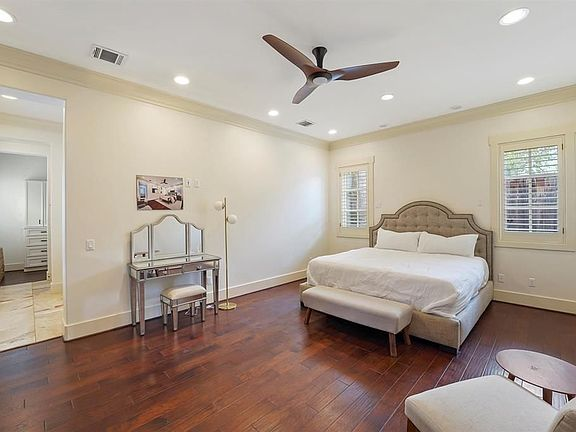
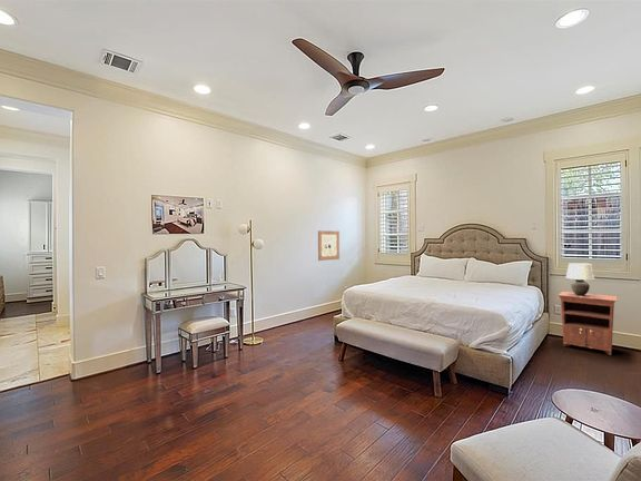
+ wall art (328, 245)
+ table lamp (580, 278)
+ nightstand (586, 321)
